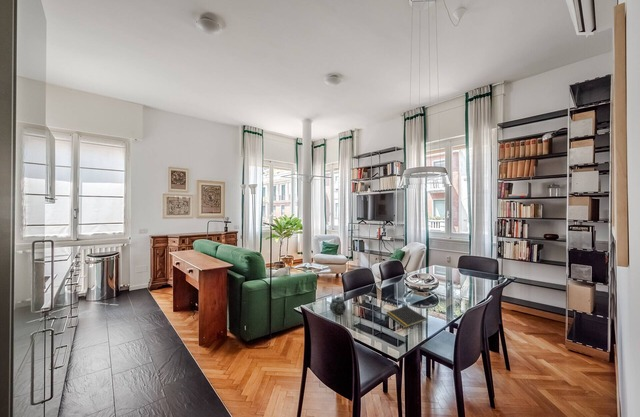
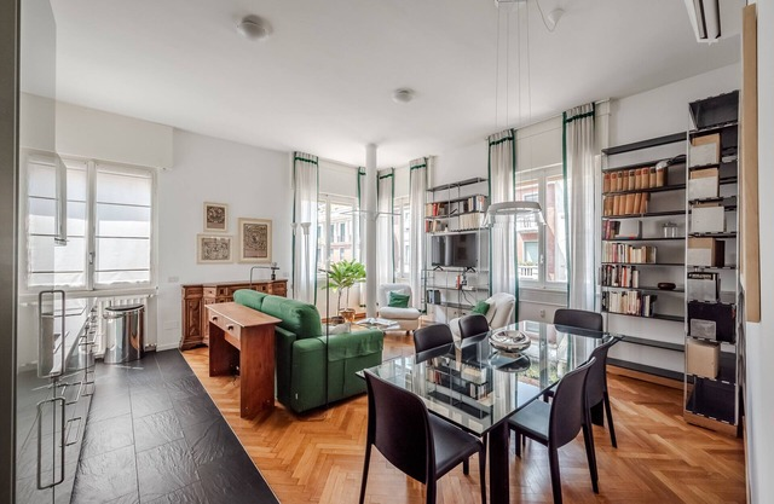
- chinaware (337, 304)
- notepad (405, 316)
